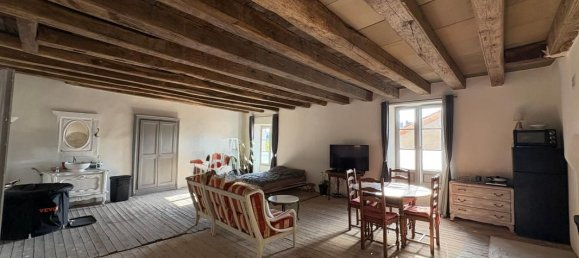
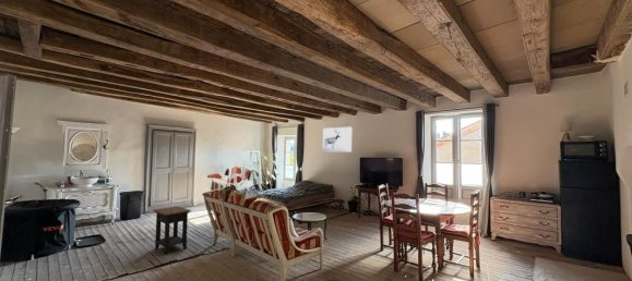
+ side table (174, 229)
+ wall art (336, 139)
